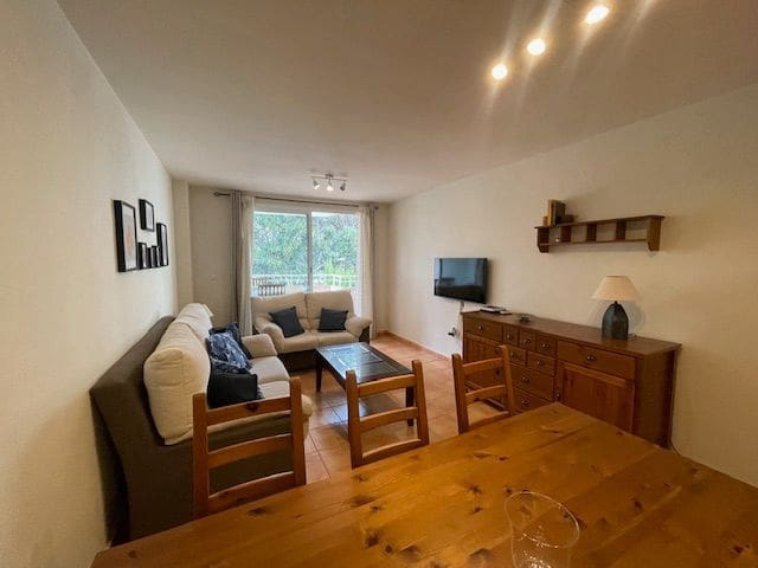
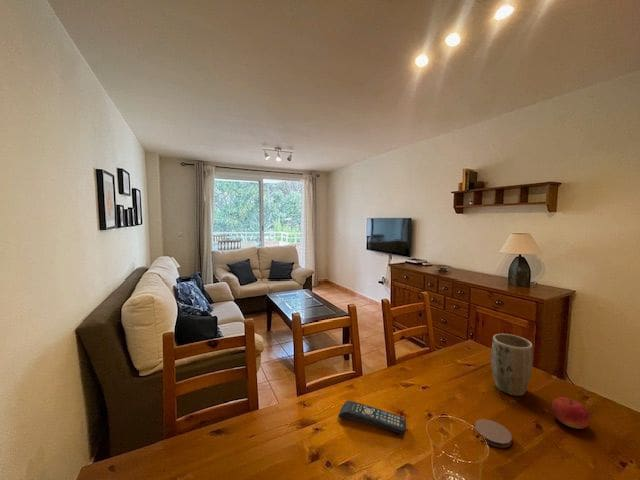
+ coaster (492, 432)
+ fruit (570, 411)
+ remote control (371, 416)
+ plant pot (510, 364)
